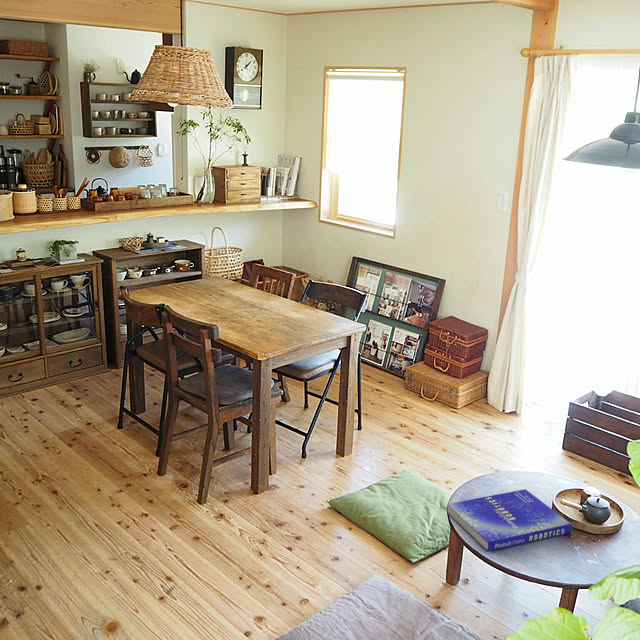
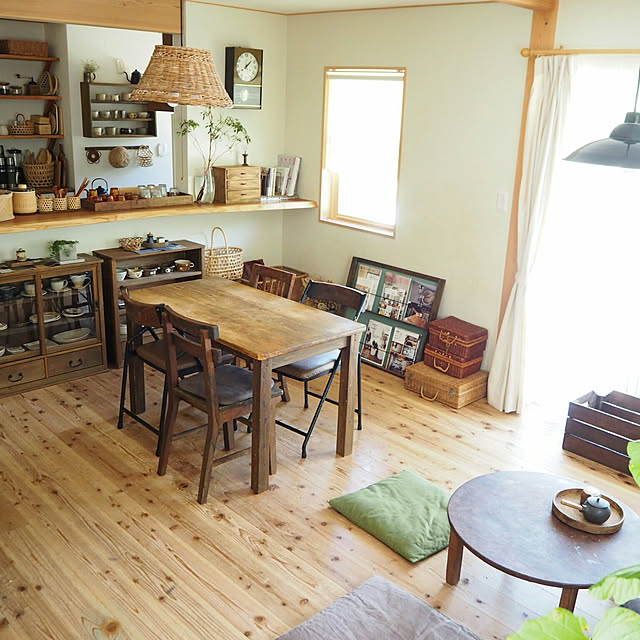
- book (508, 518)
